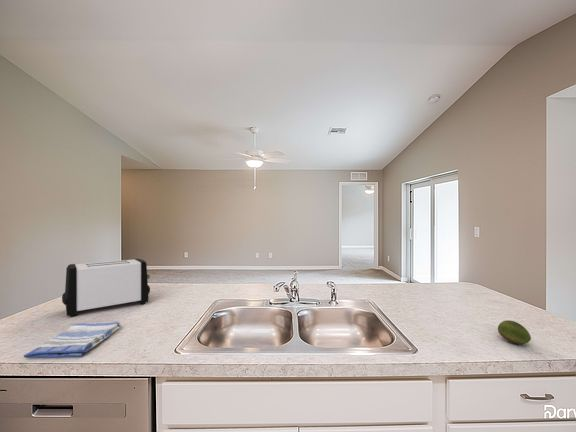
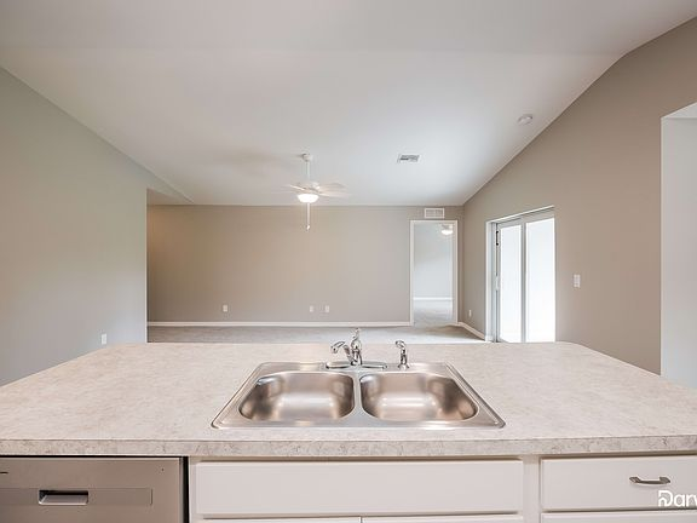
- fruit (513, 331)
- toaster (109, 284)
- dish towel (78, 337)
